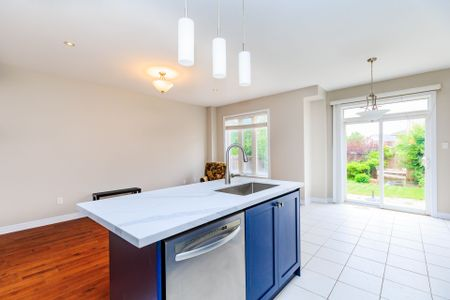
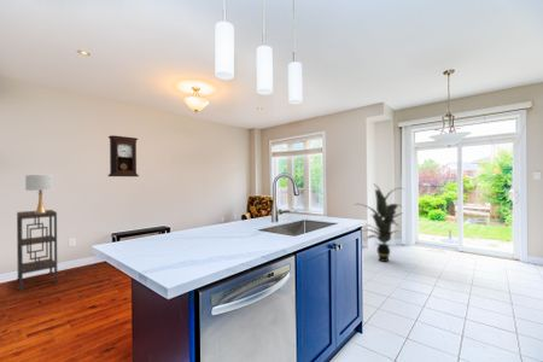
+ indoor plant (380, 221)
+ lamp (40, 193)
+ pendulum clock (123, 157)
+ shelving unit (36, 243)
